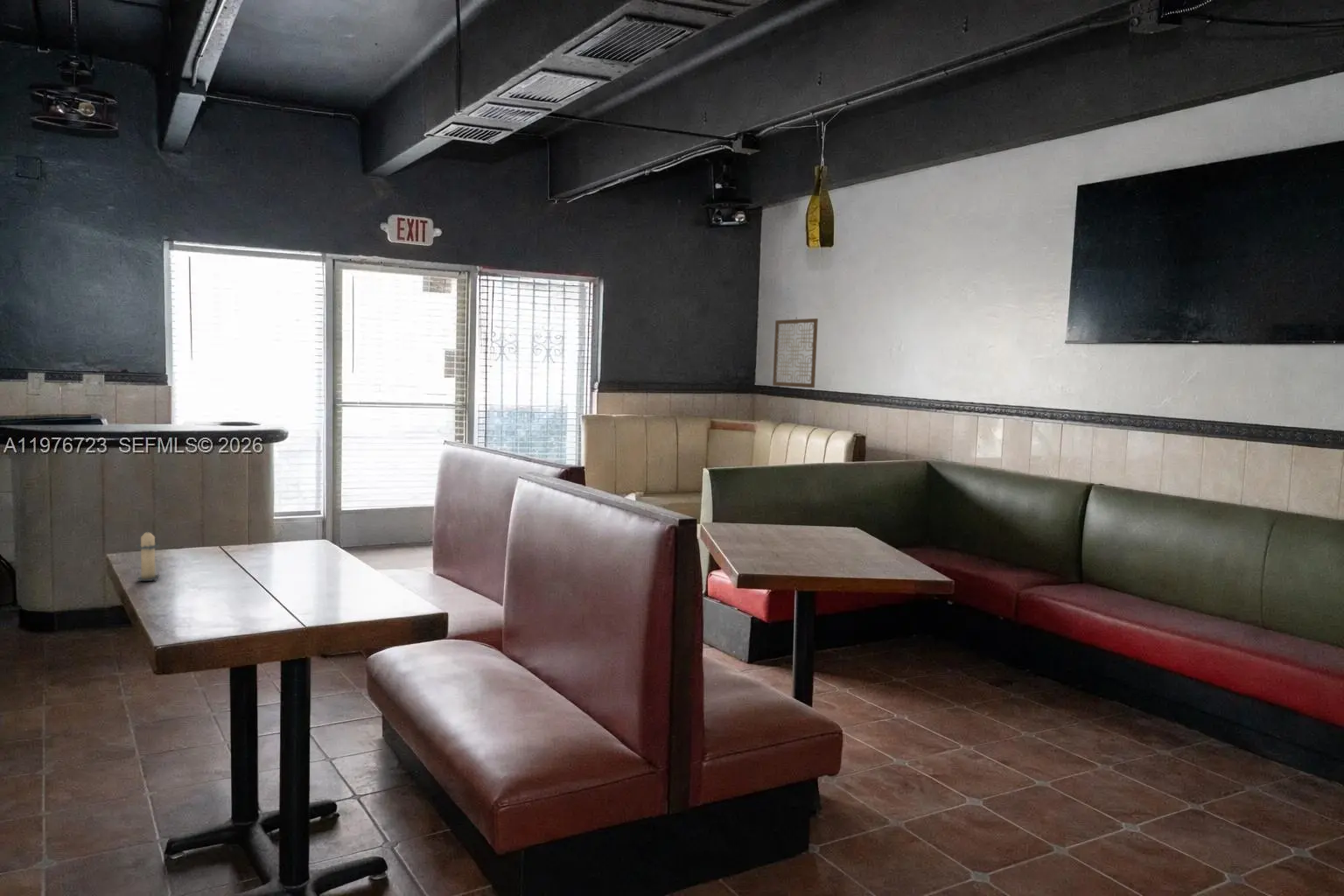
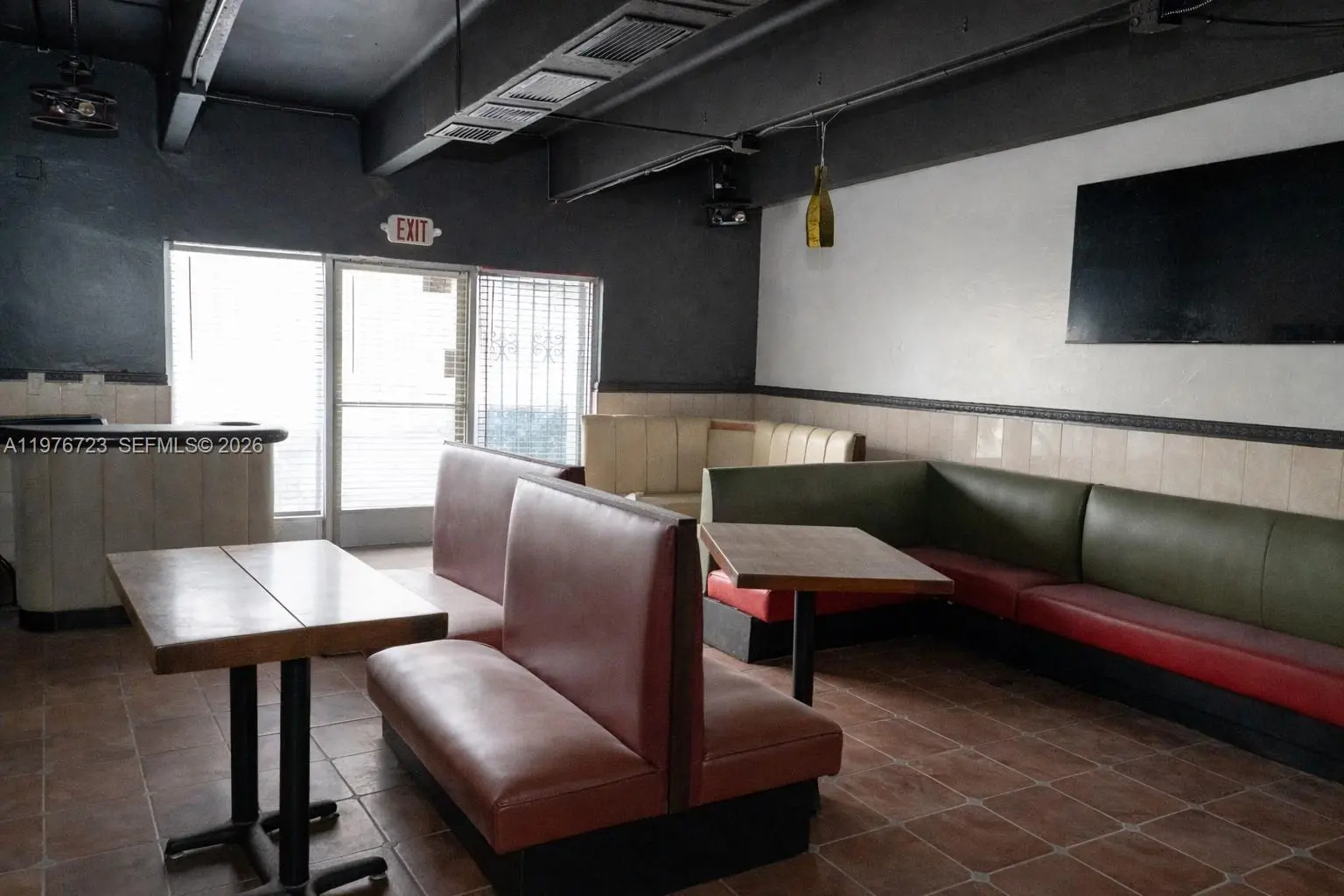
- candle (148, 554)
- wall art (794, 351)
